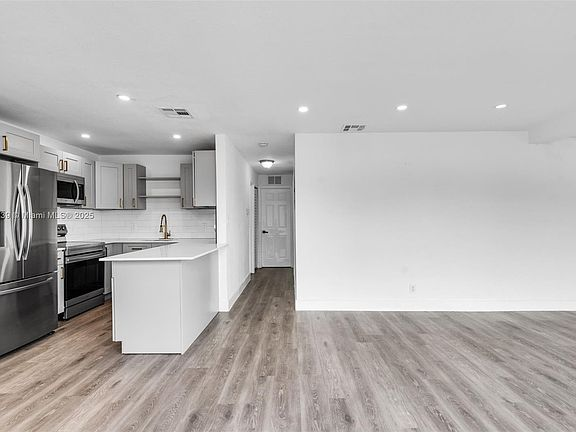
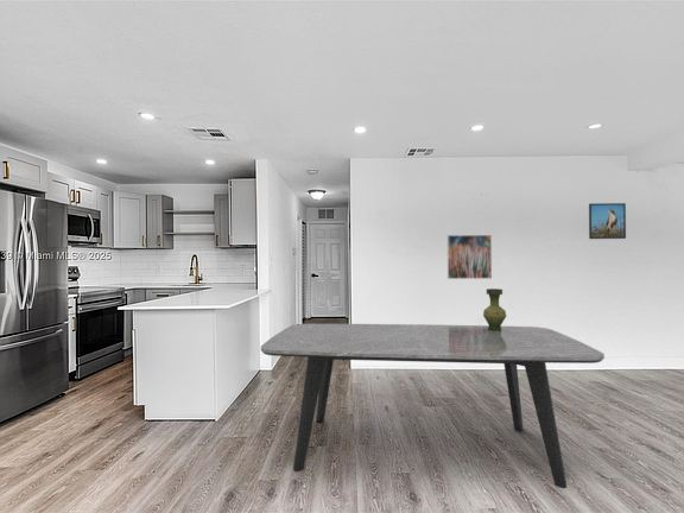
+ vase (494, 309)
+ dining table (422, 361)
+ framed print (469, 256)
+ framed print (607, 221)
